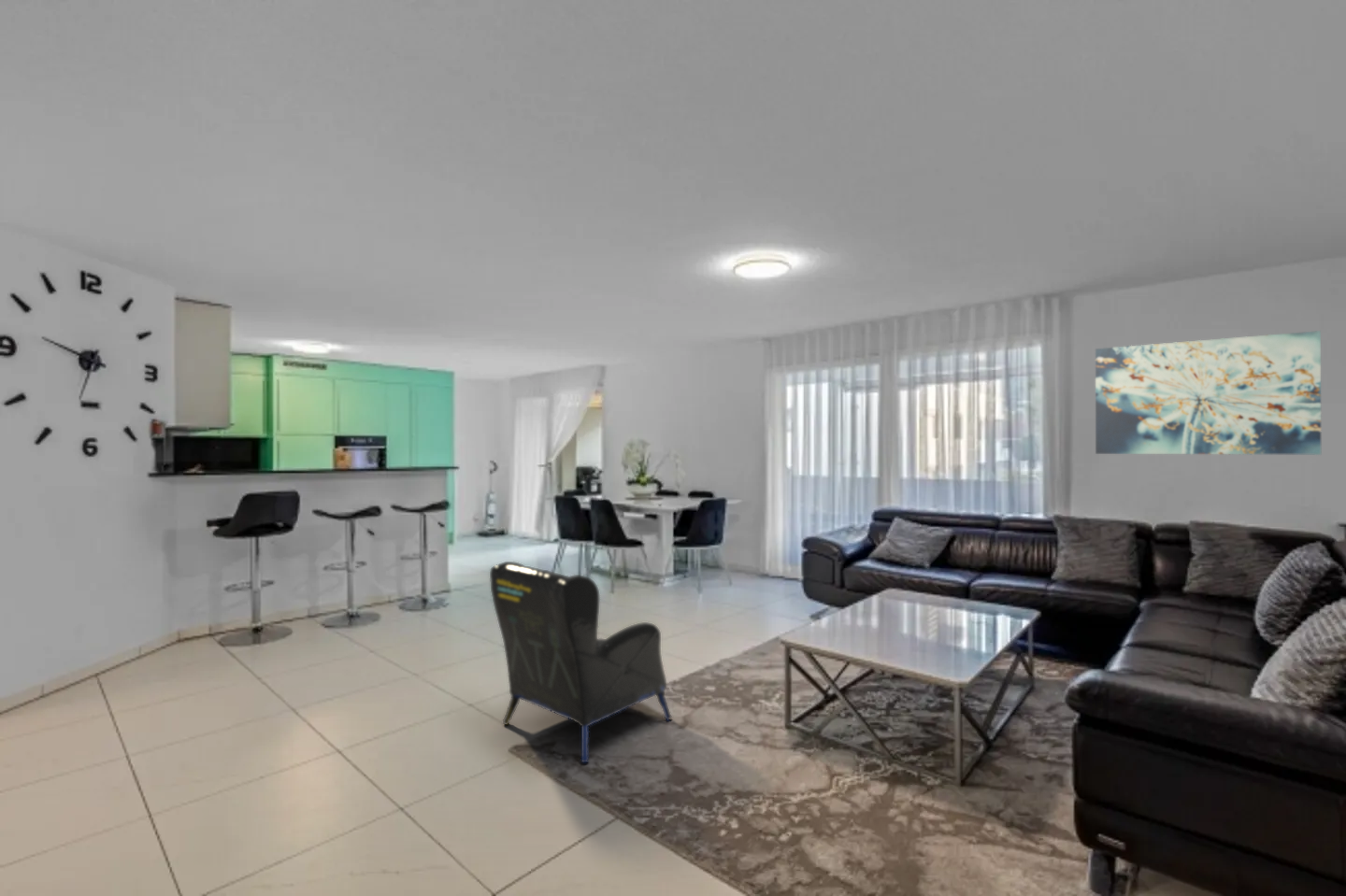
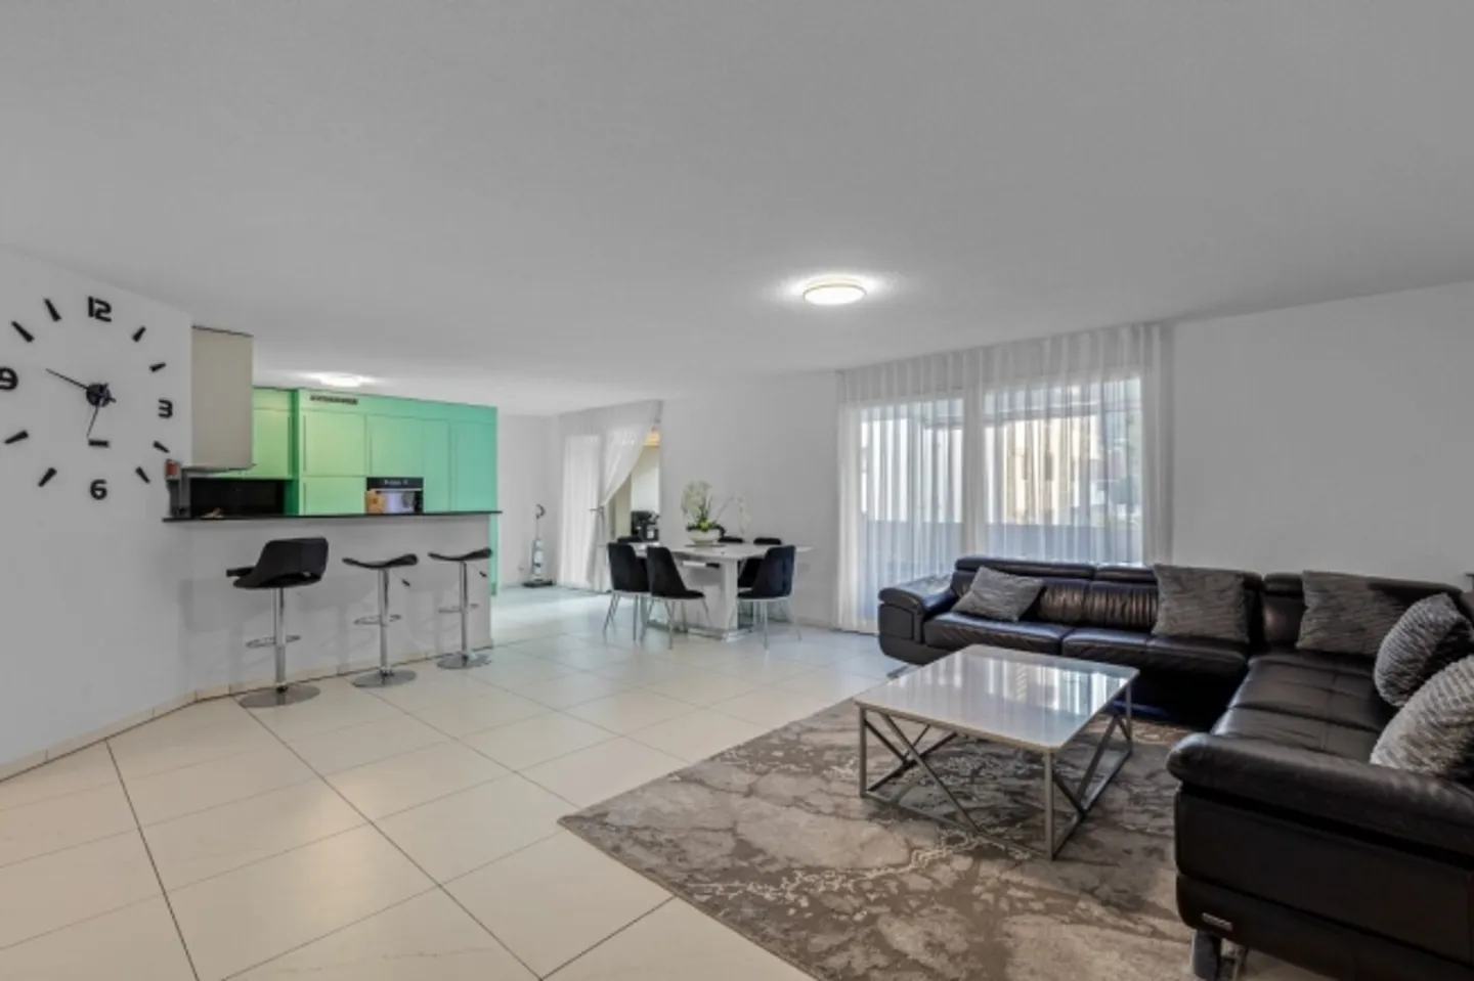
- armchair (581, 642)
- wall art (1198, 397)
